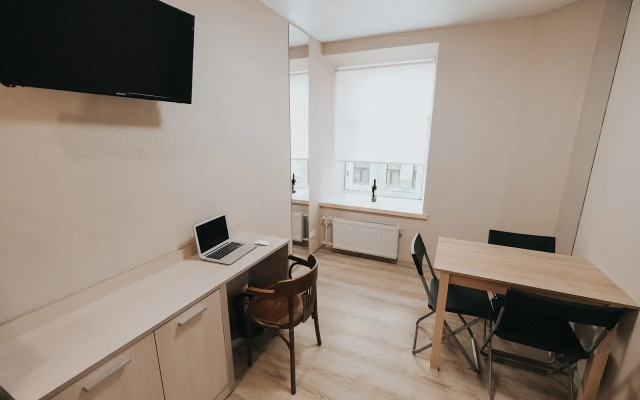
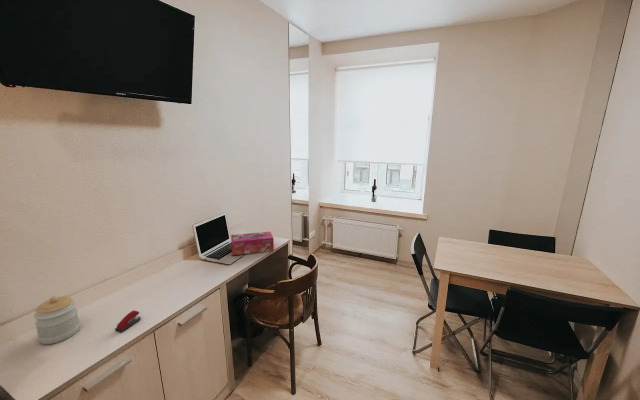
+ tissue box (252, 242)
+ stapler (128, 319)
+ jar (56, 315)
